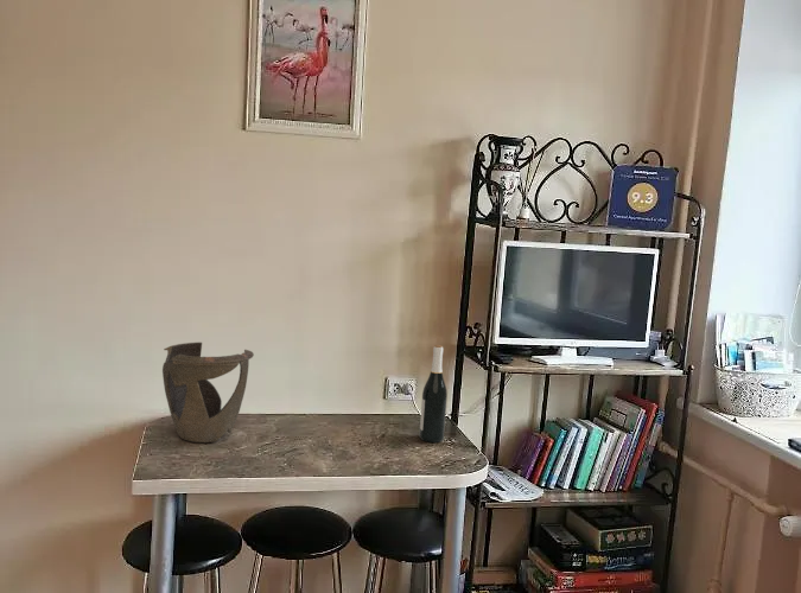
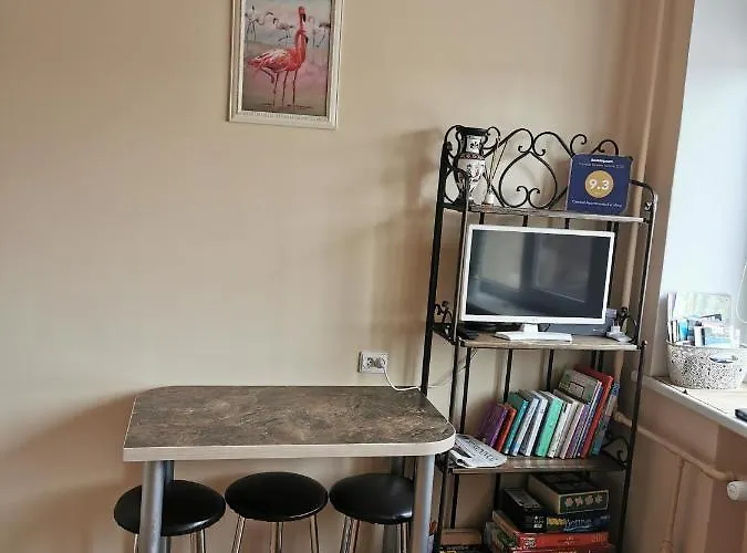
- decorative bowl (202, 393)
- wine bottle (434, 393)
